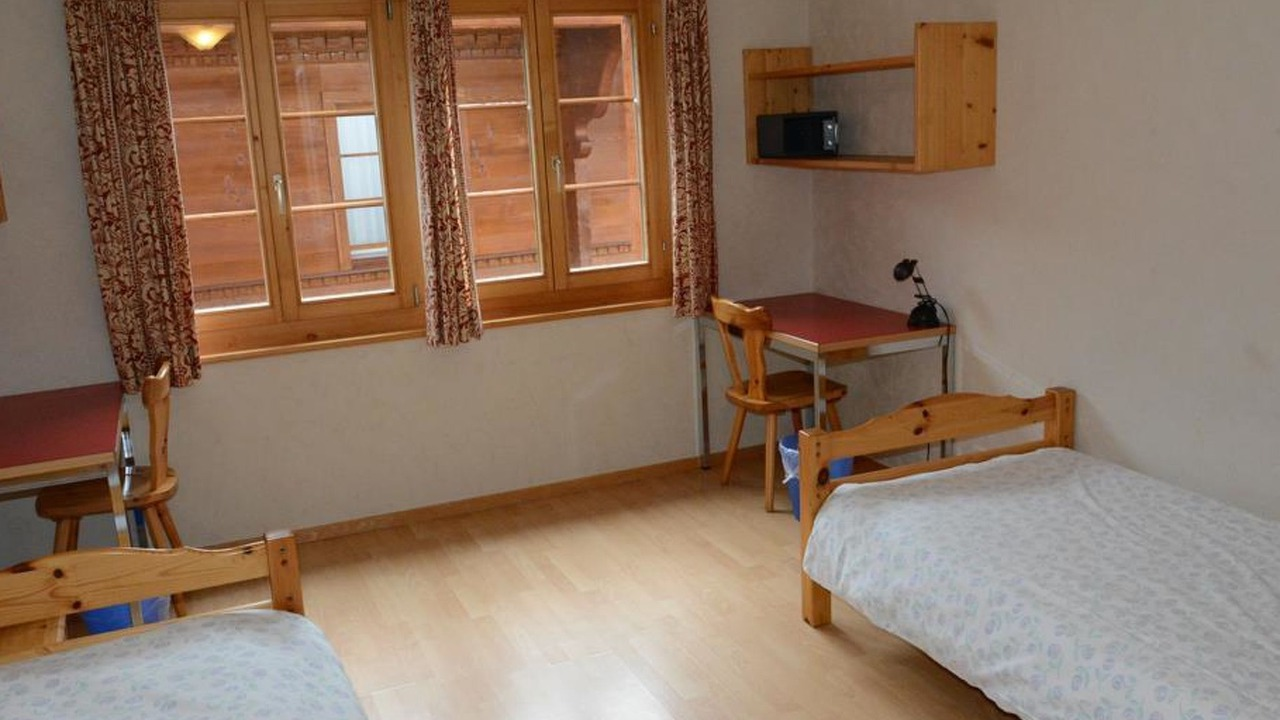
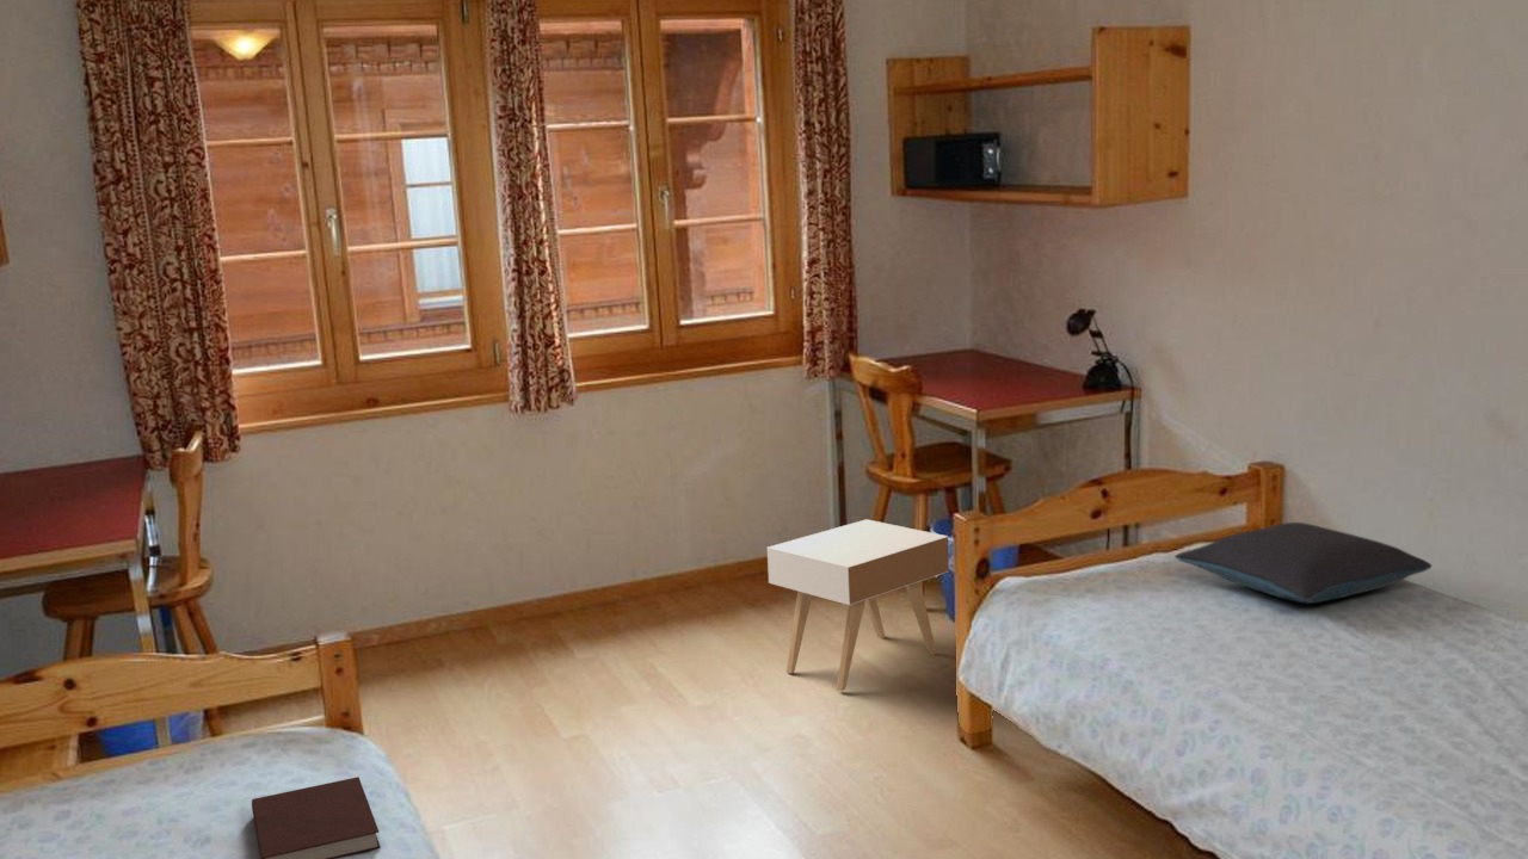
+ pillow (1299, 561)
+ nightstand (860, 602)
+ notebook (313, 822)
